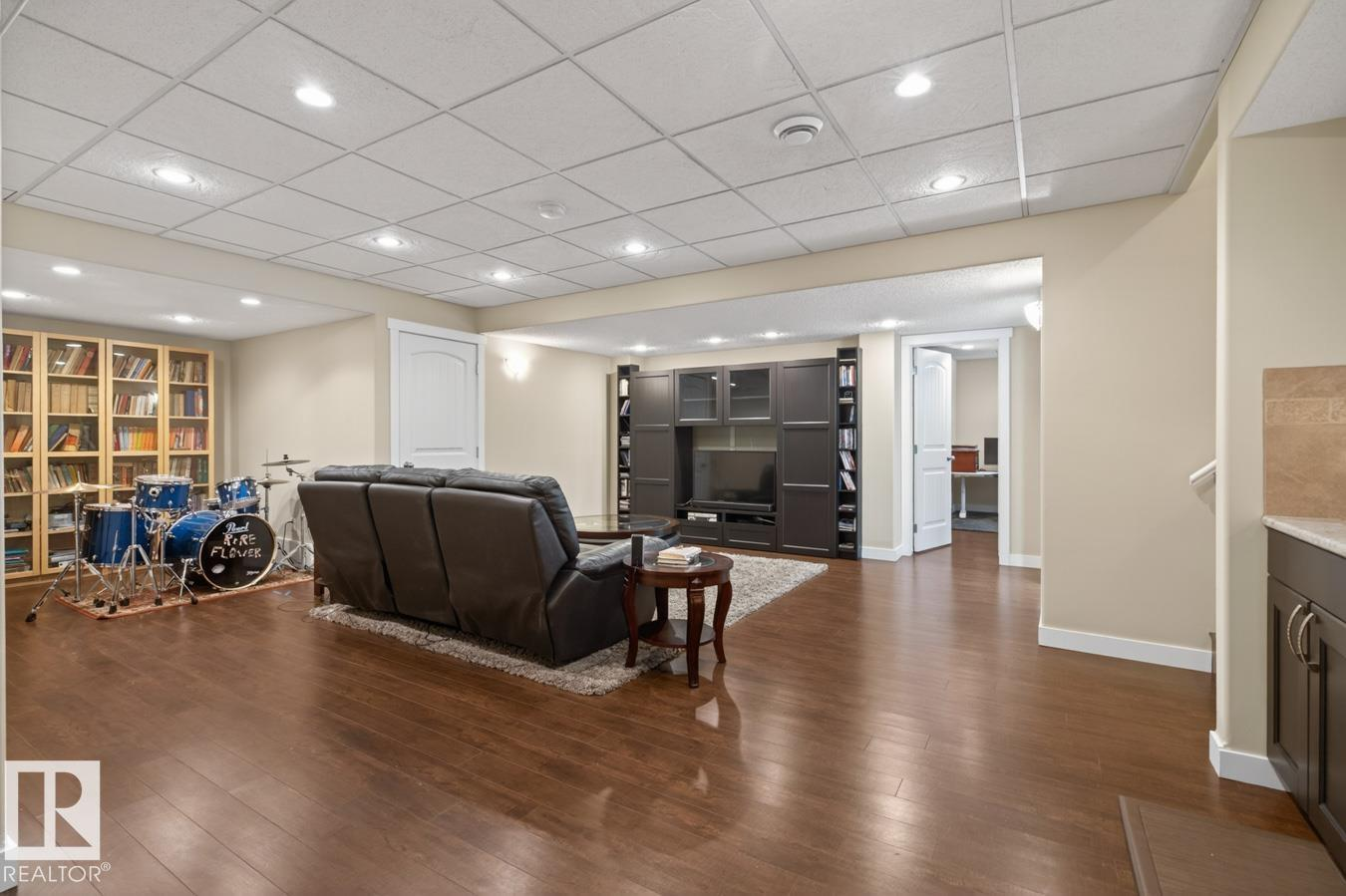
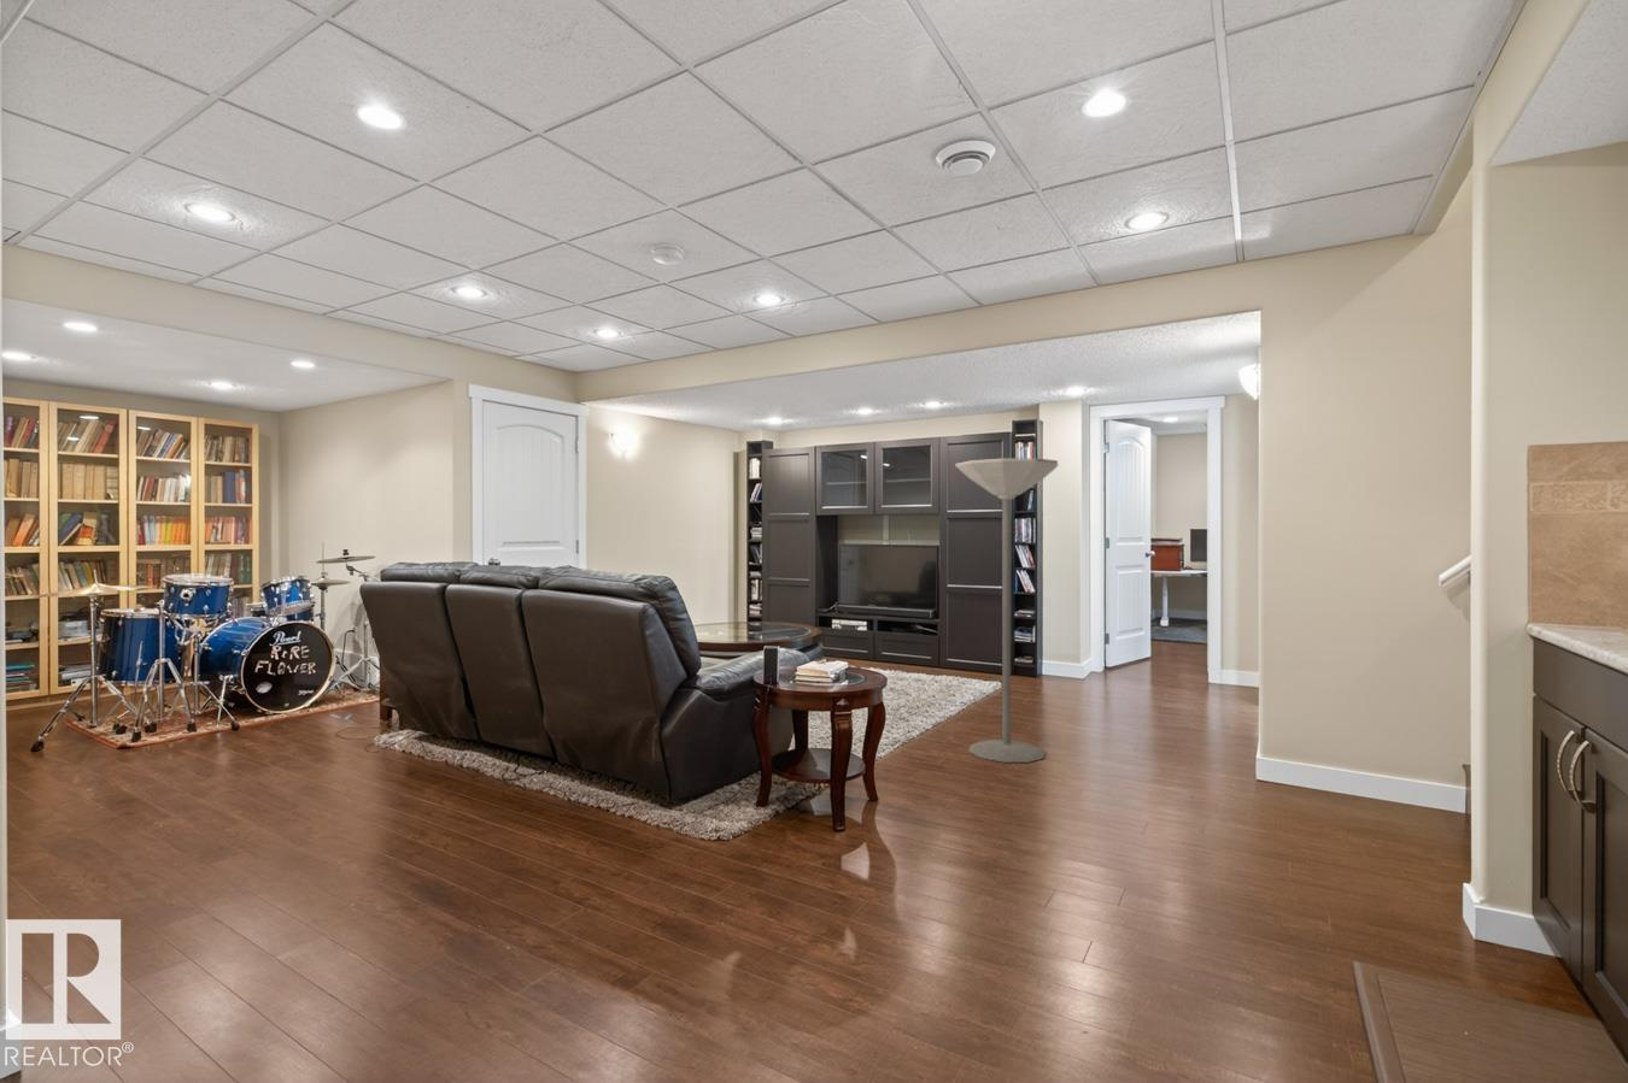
+ floor lamp (1006, 607)
